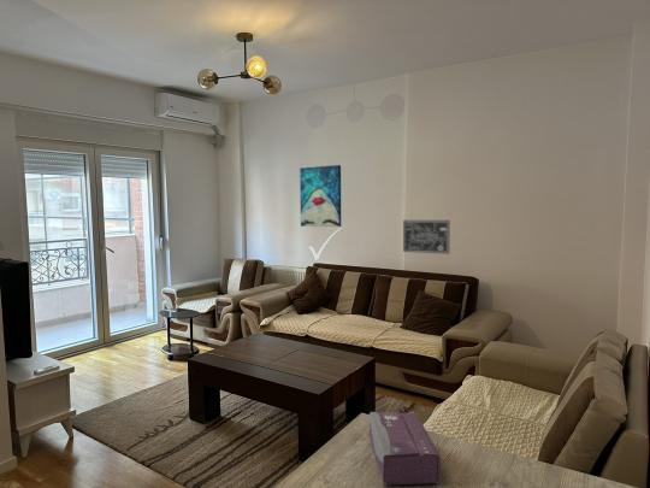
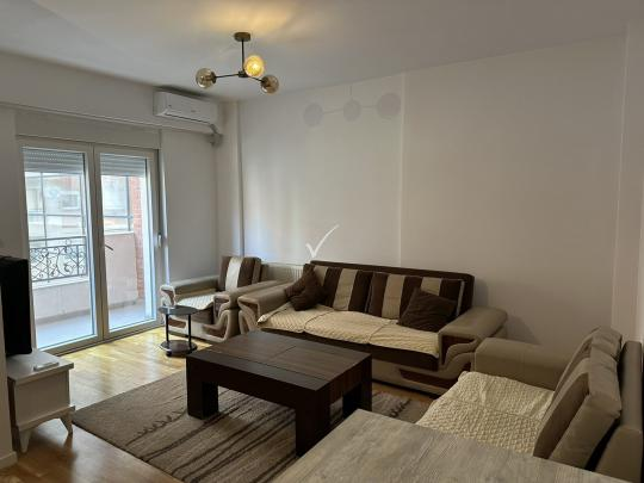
- wall art (425, 236)
- wall art (319, 196)
- tissue box (401, 443)
